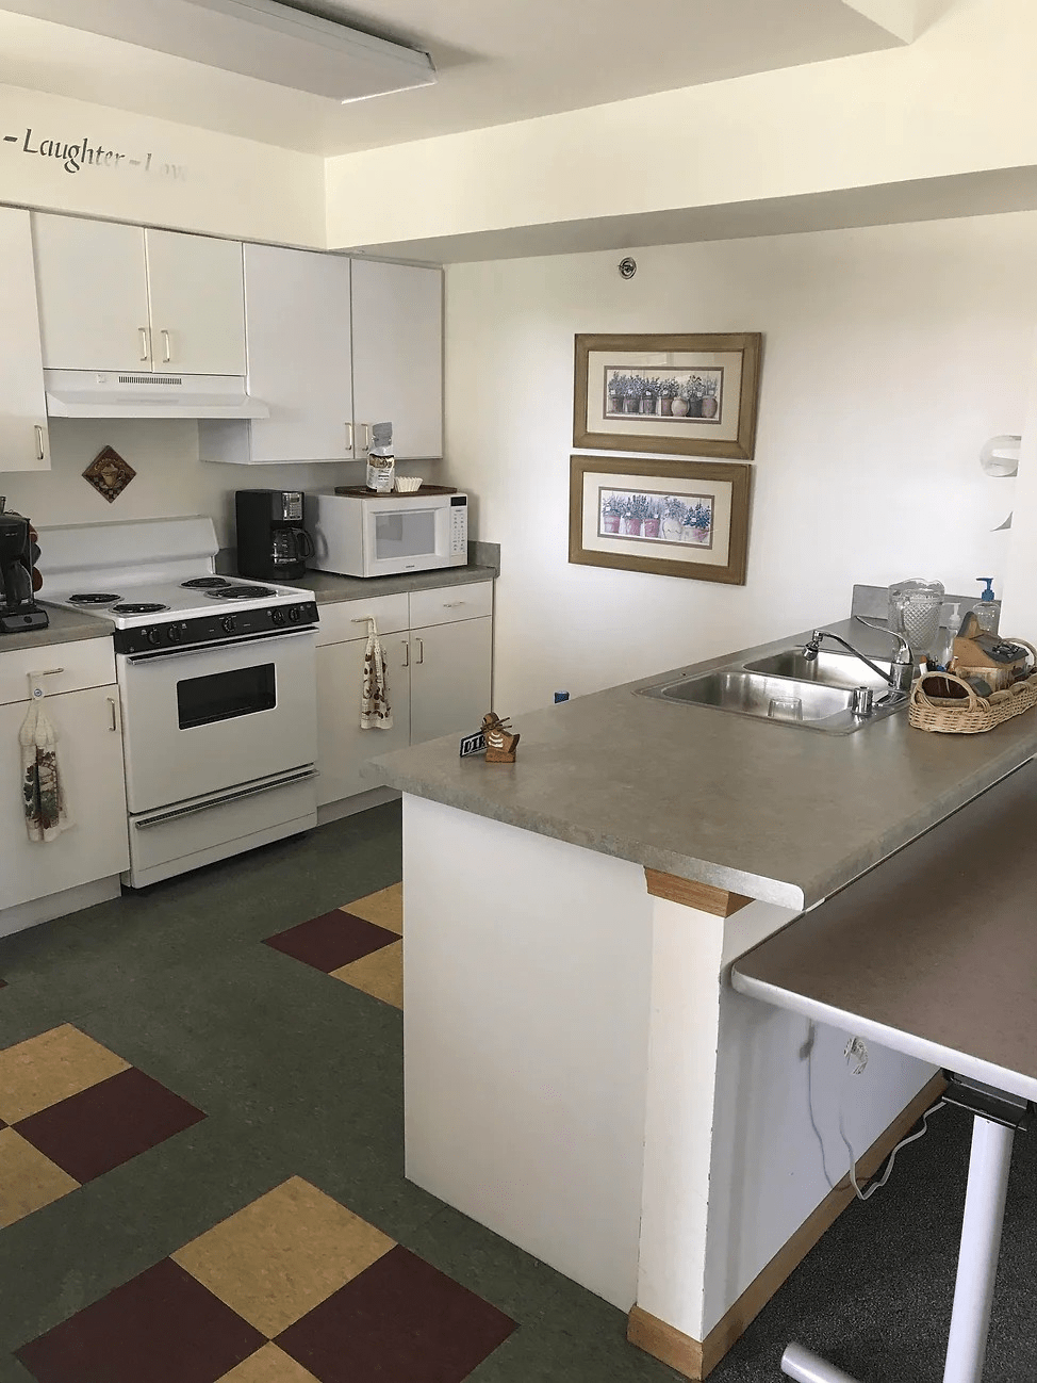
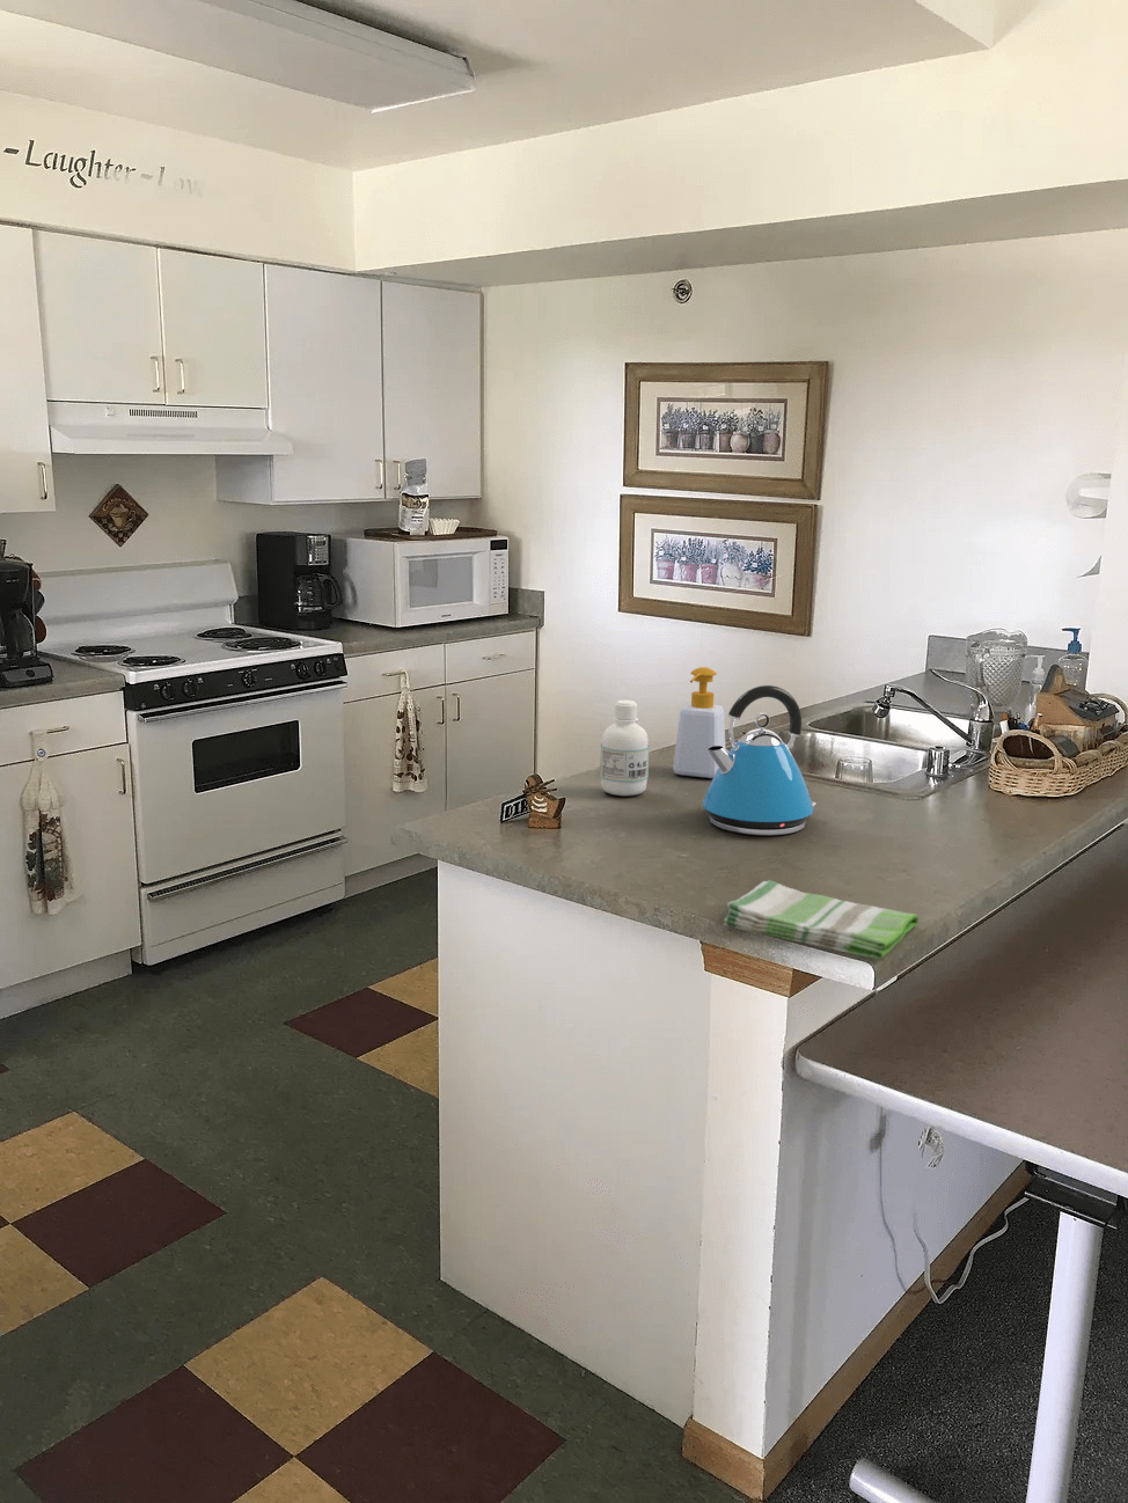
+ soap bottle (698, 721)
+ kettle (763, 753)
+ dish towel (821, 913)
+ bottle (624, 747)
